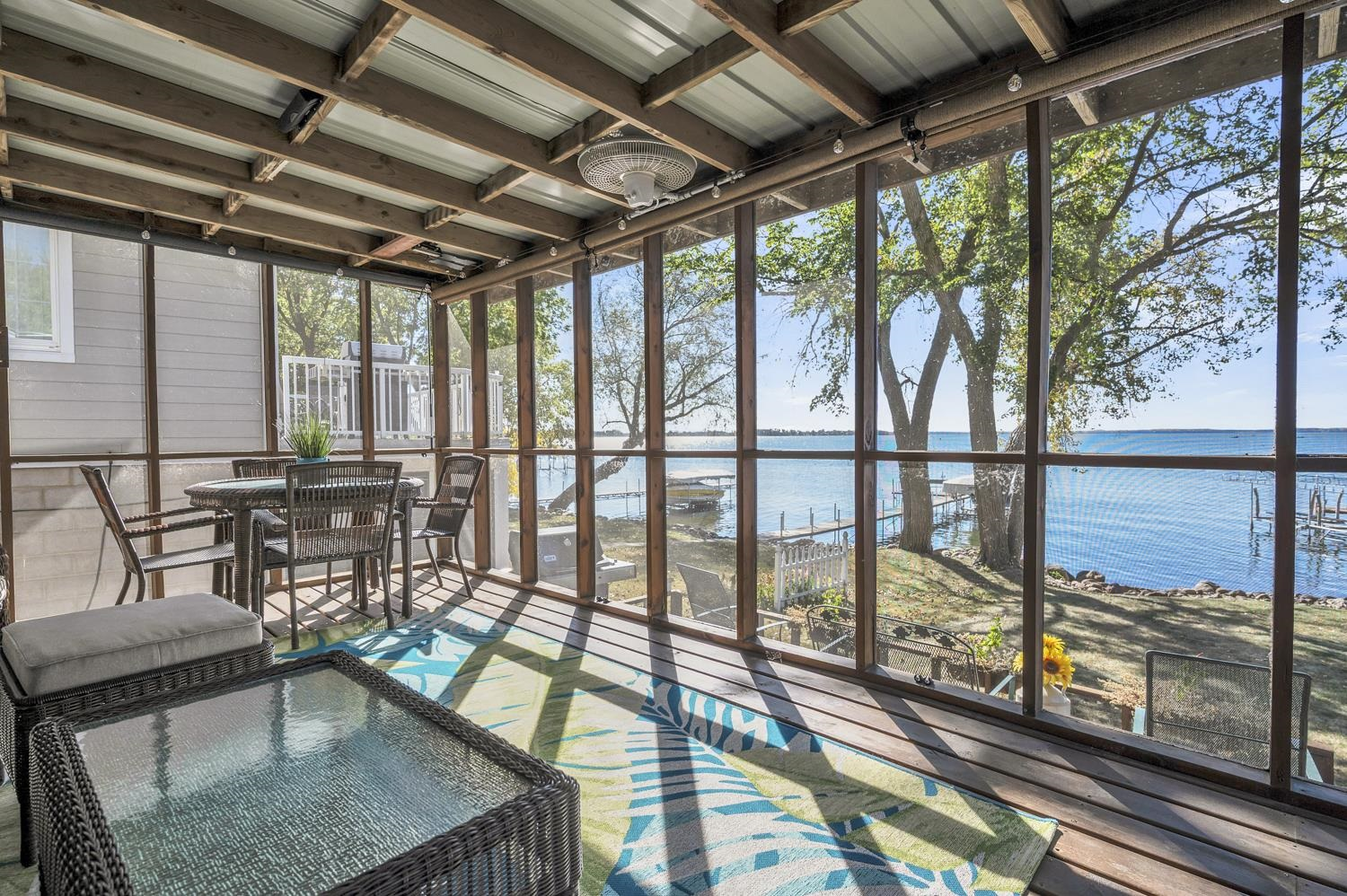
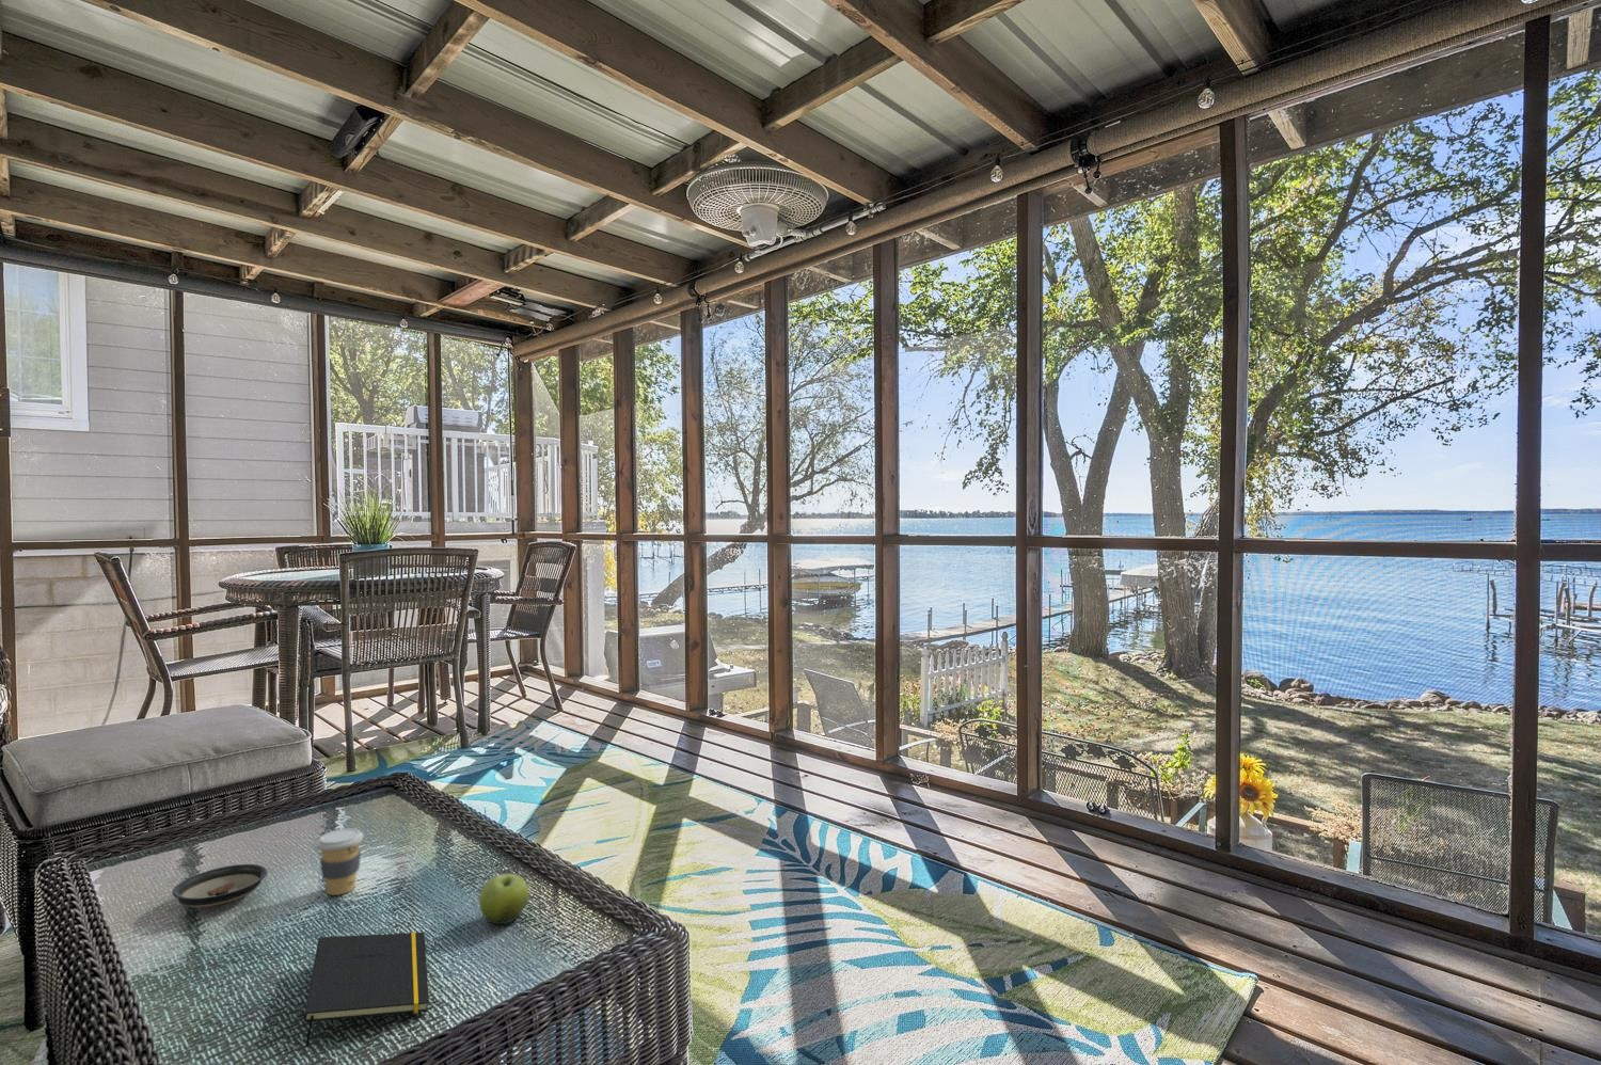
+ fruit (504, 897)
+ notepad (371, 972)
+ saucer (221, 889)
+ coffee cup (340, 862)
